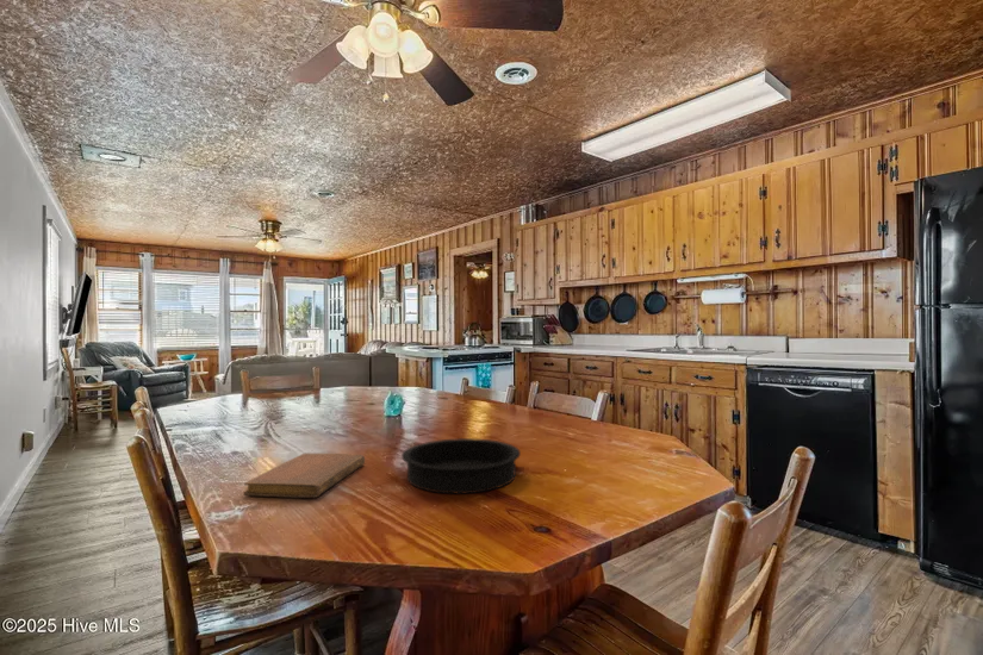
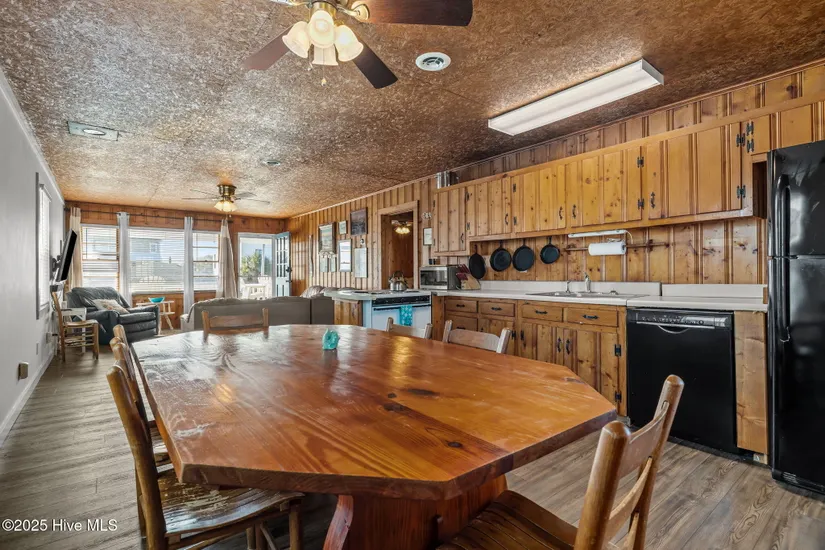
- notebook (310, 472)
- baking pan (461, 463)
